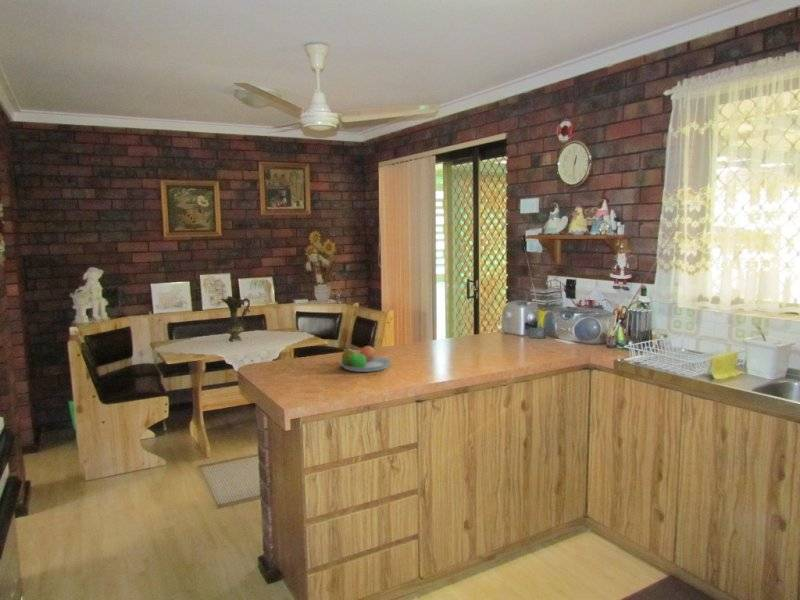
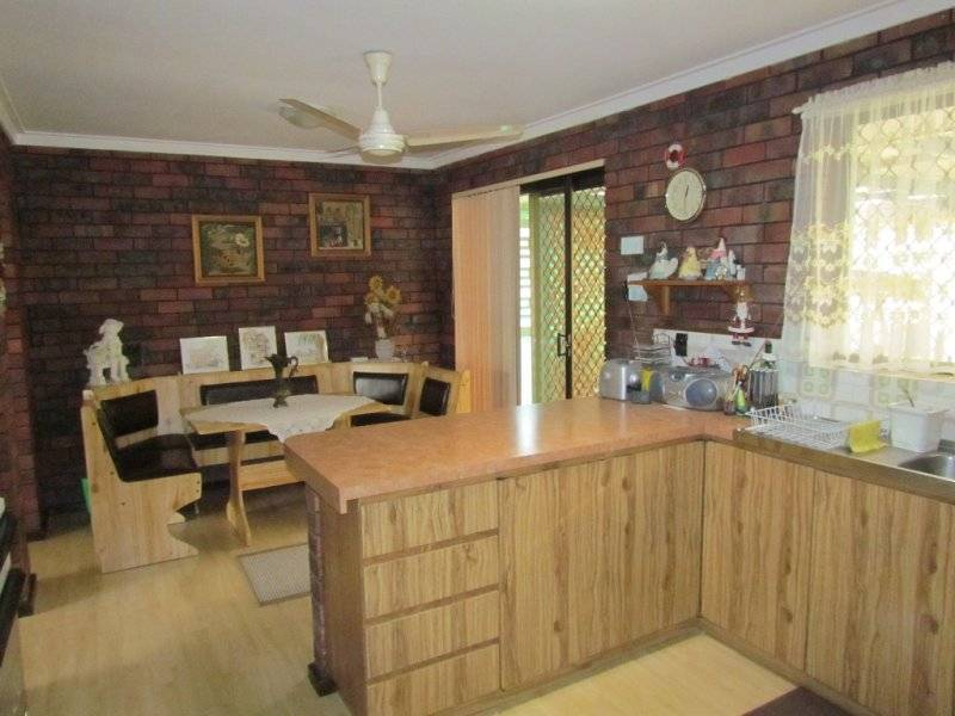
- fruit bowl (363, 356)
